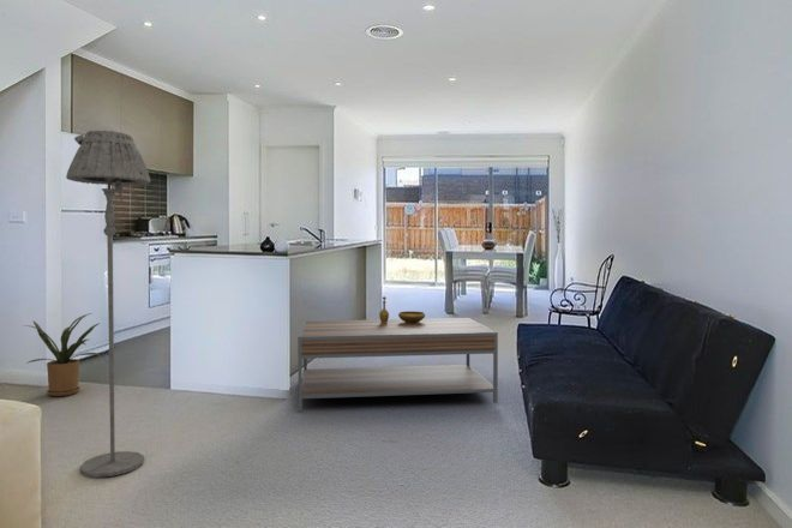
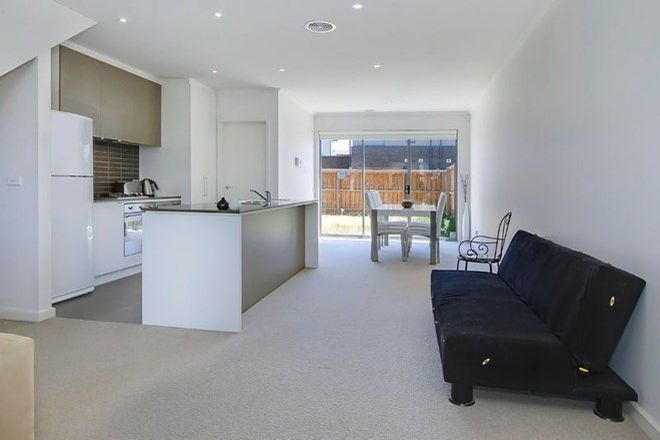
- coffee table (392, 355)
- floor lamp (110, 300)
- decorative bowl (402, 312)
- house plant (65, 352)
